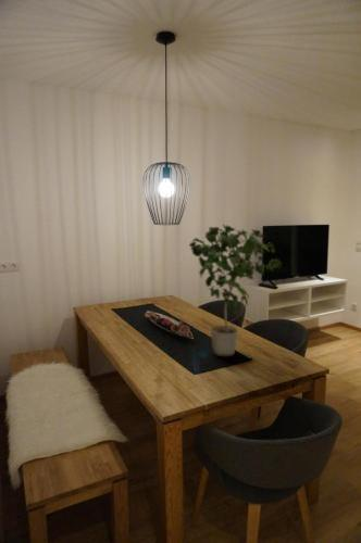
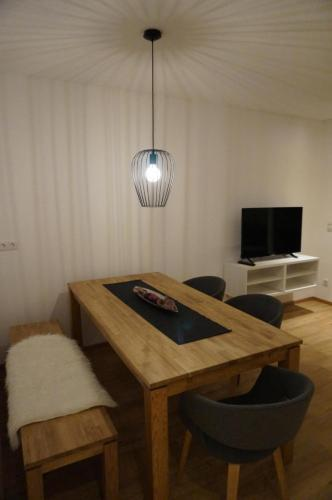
- potted plant (229, 289)
